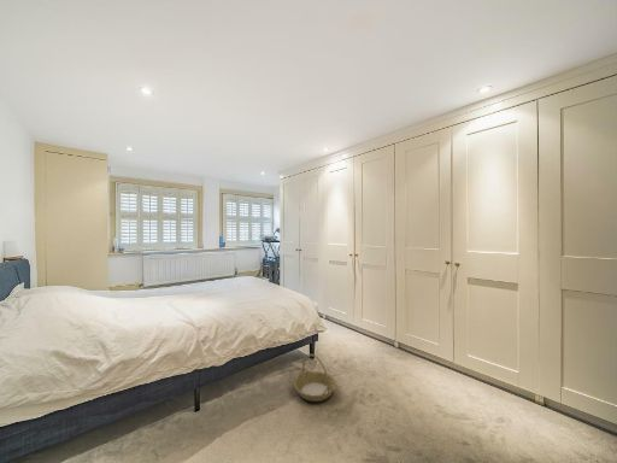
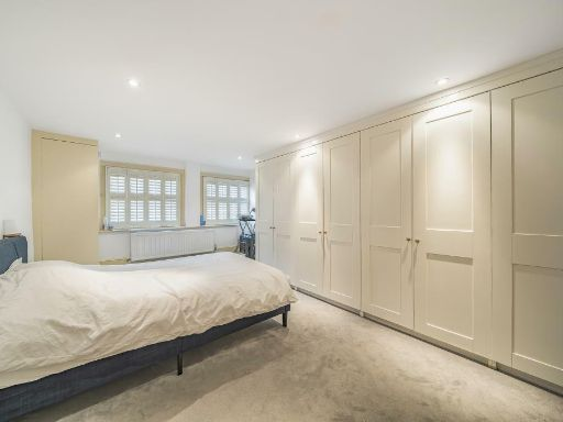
- basket (315, 373)
